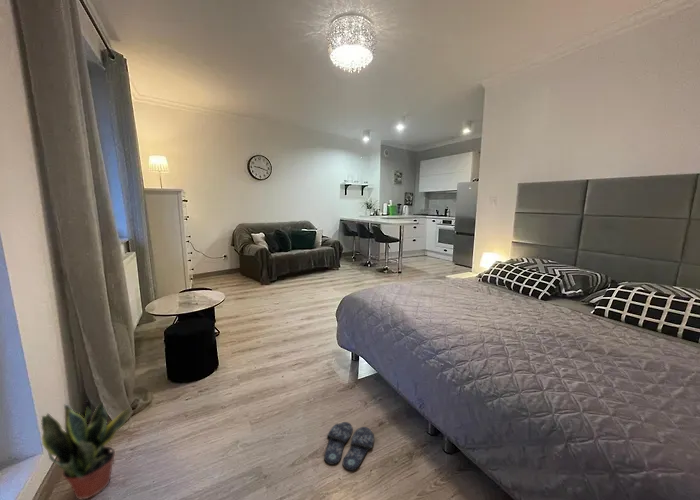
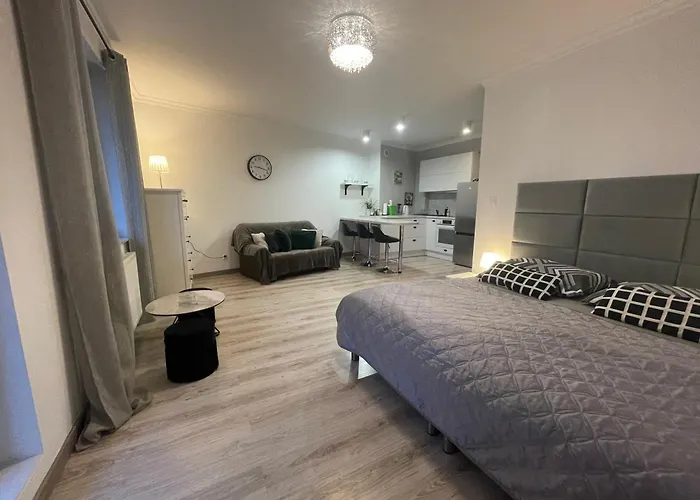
- slippers (347, 440)
- potted plant (94, 437)
